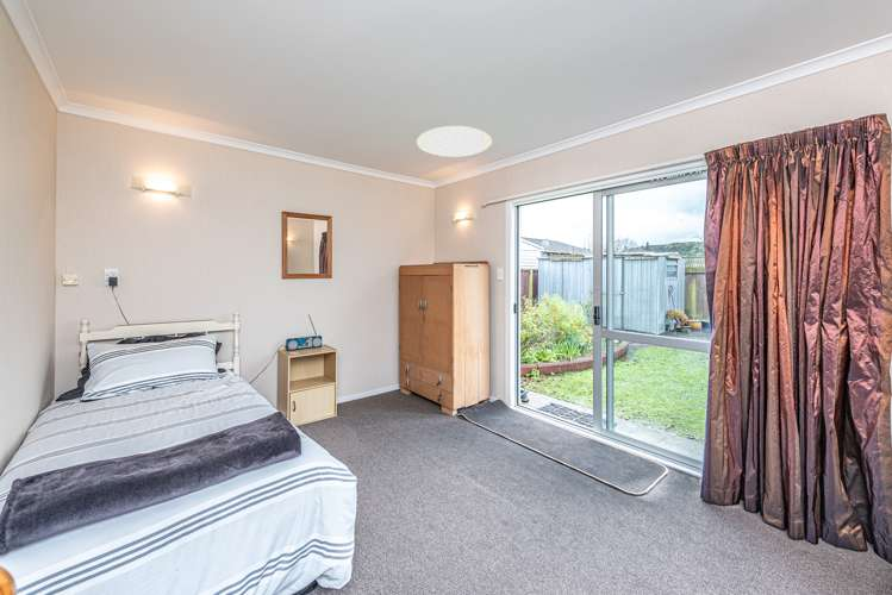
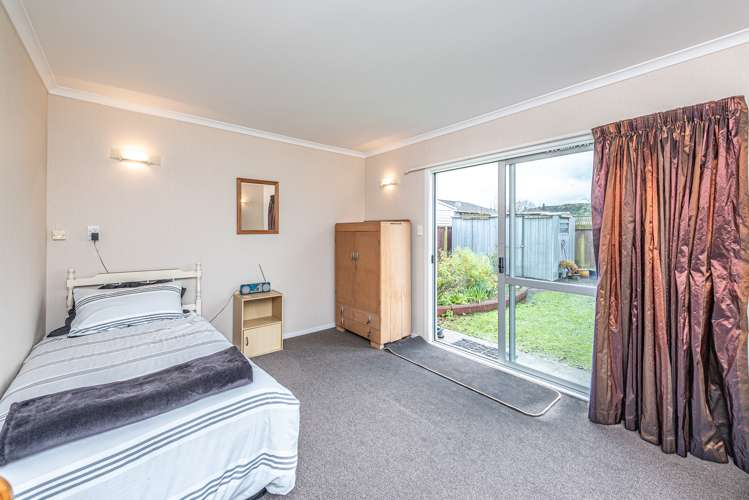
- ceiling light (454, 139)
